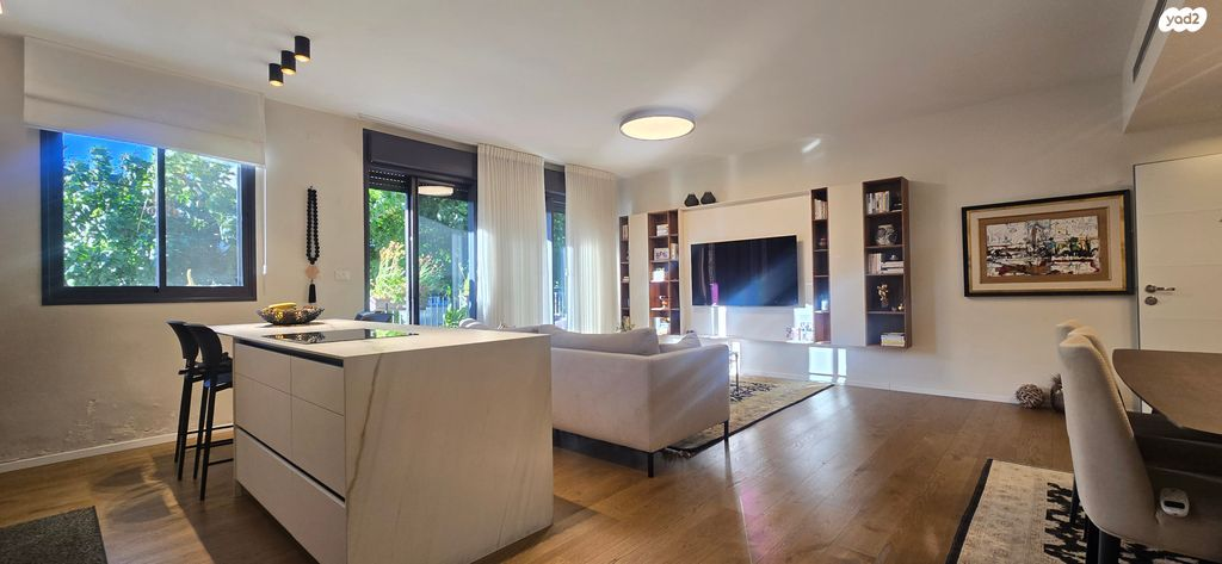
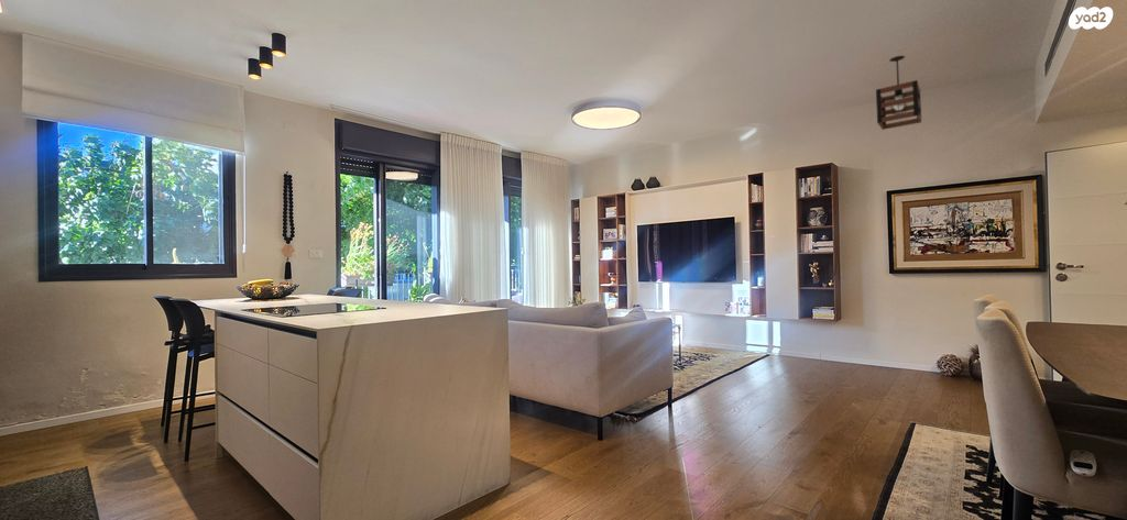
+ pendant light (898, 90)
